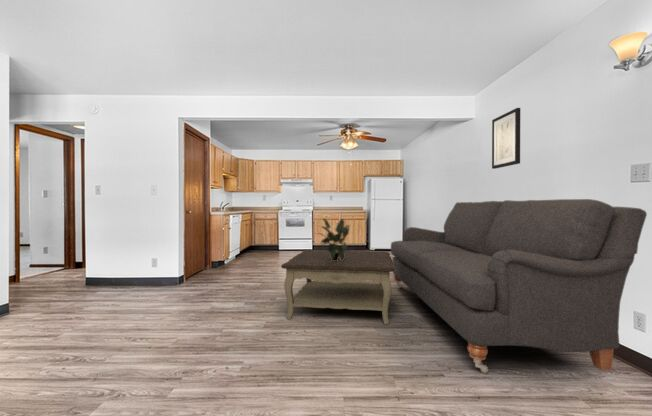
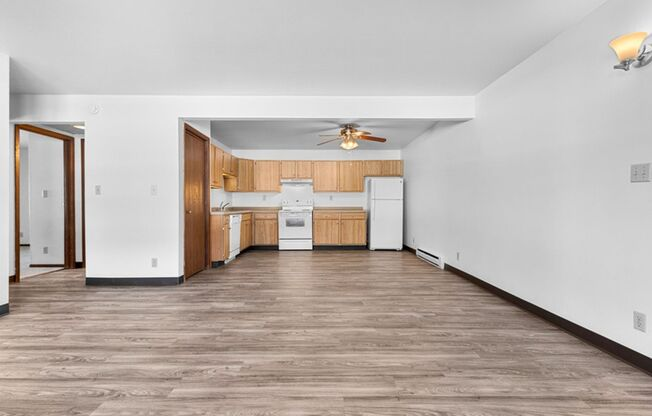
- wall art (505, 140)
- coffee table (341, 281)
- sofa (472, 257)
- potted plant (332, 239)
